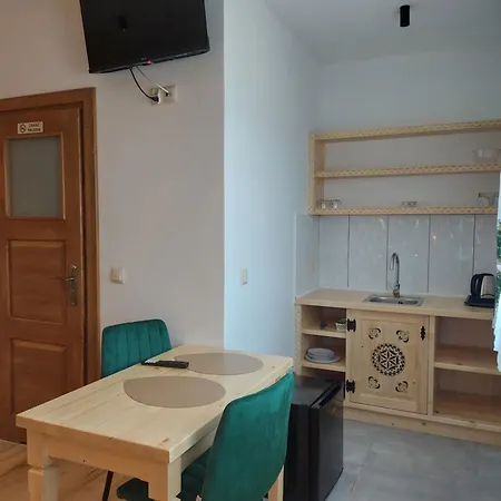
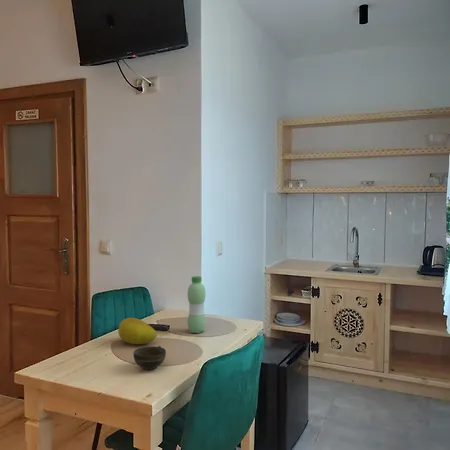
+ water bottle (196, 304)
+ fruit (137, 331)
+ cup (151, 358)
